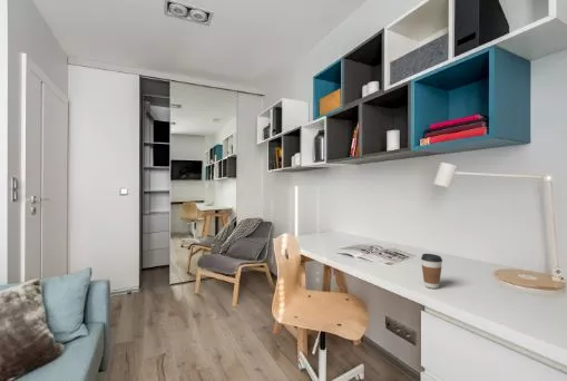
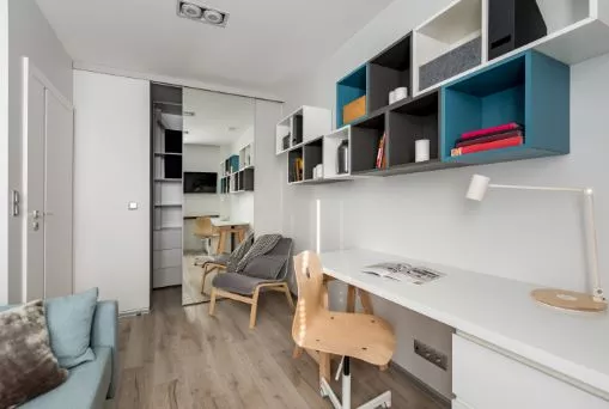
- coffee cup (431, 271)
